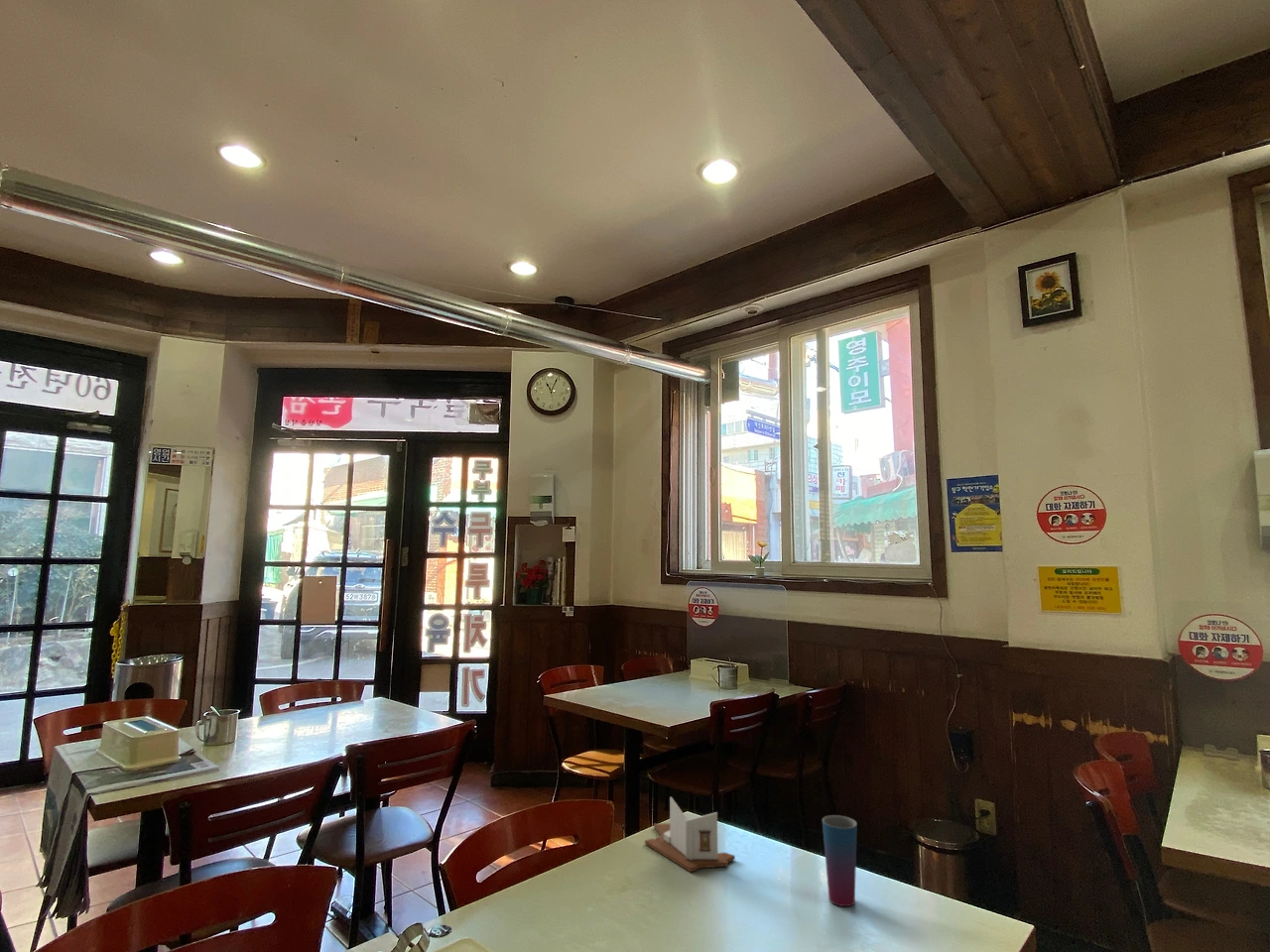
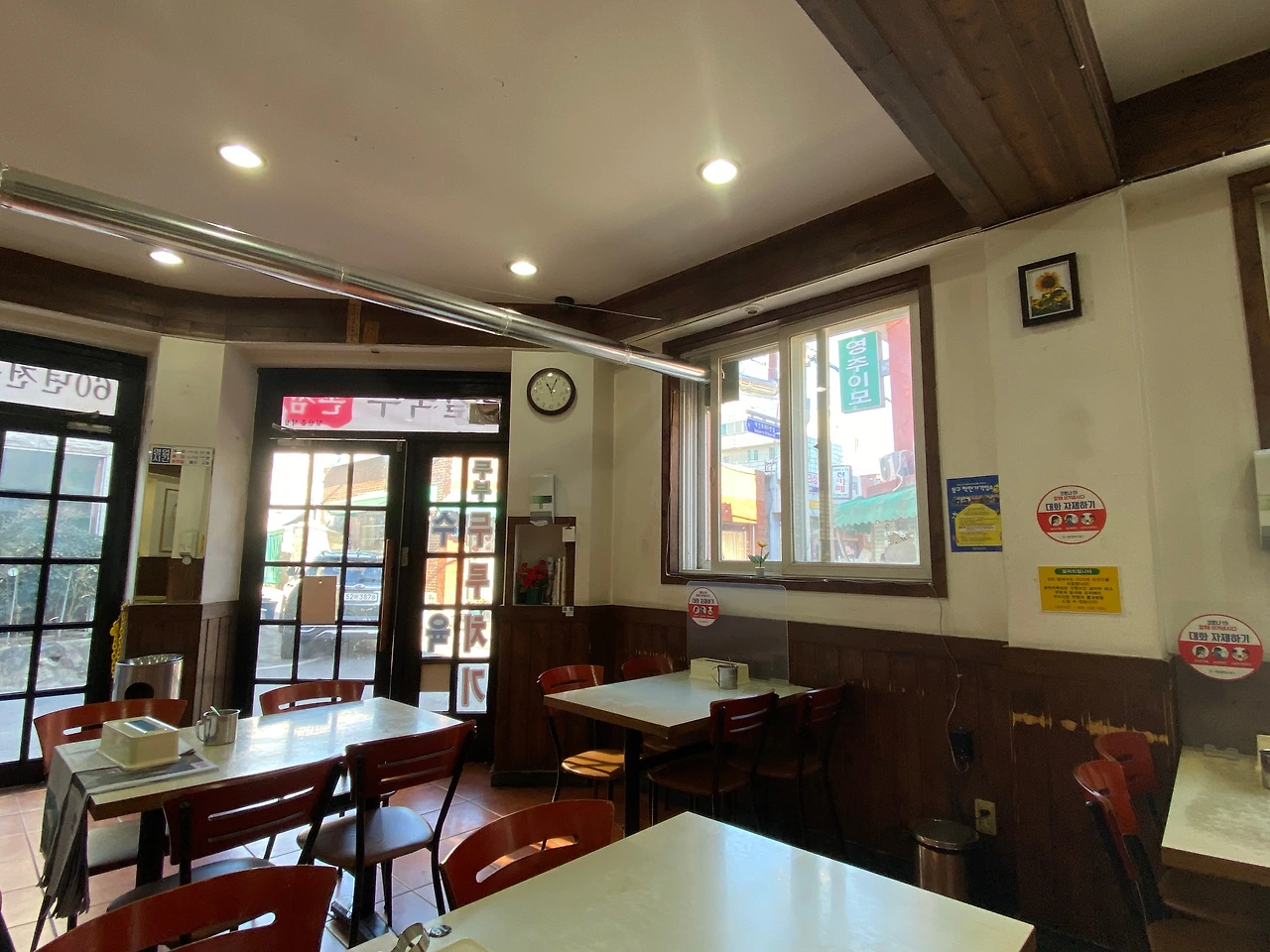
- cup (840, 860)
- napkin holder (688, 822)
